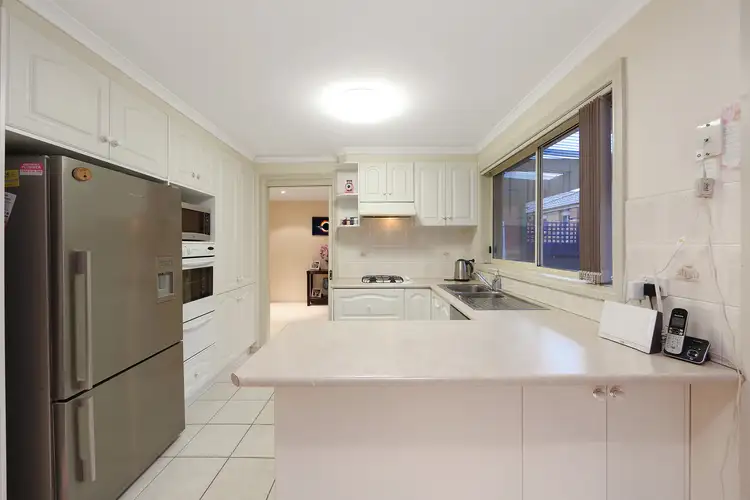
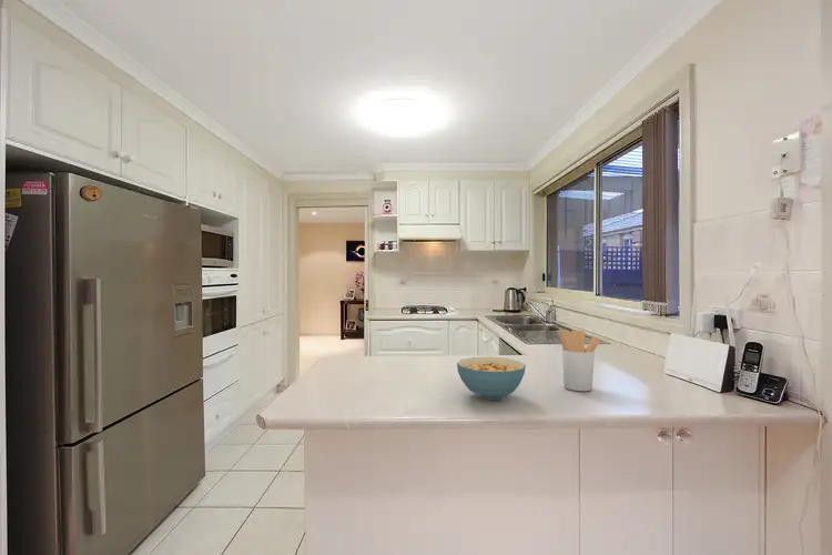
+ utensil holder (576, 357)
+ cereal bowl (490, 380)
